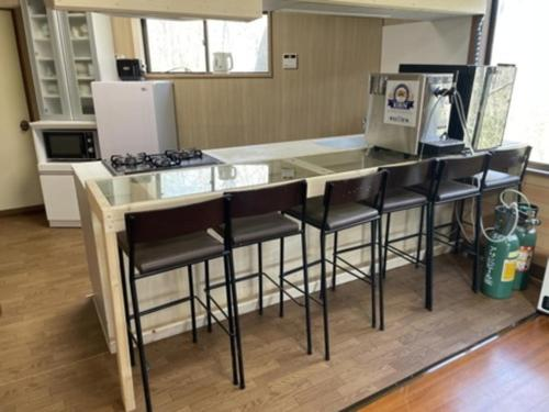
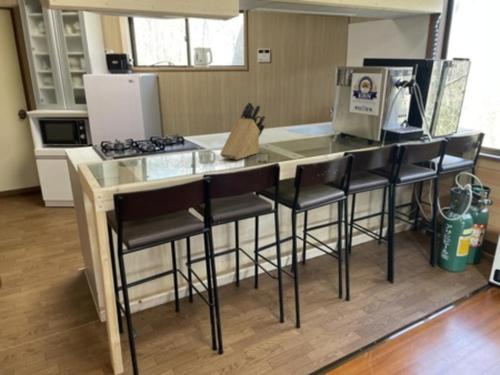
+ knife block (244, 129)
